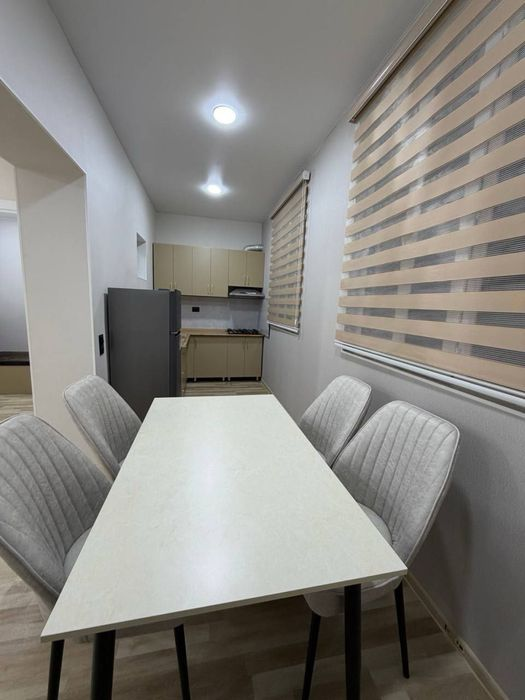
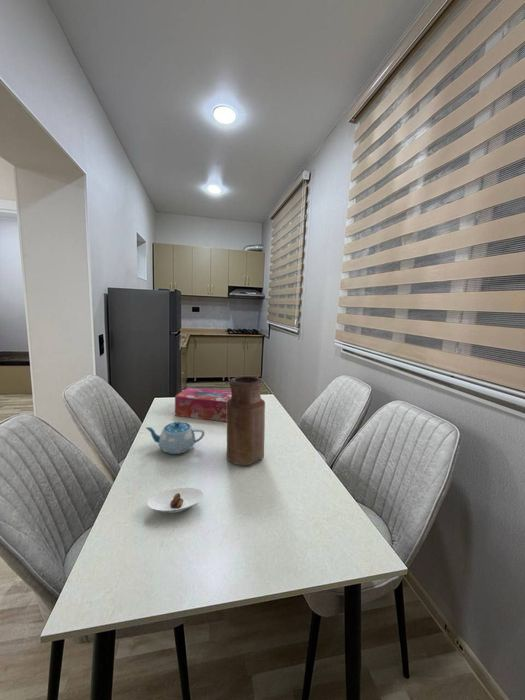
+ chinaware (175, 435)
+ tissue box (208, 403)
+ saucer (176, 501)
+ vase (245, 418)
